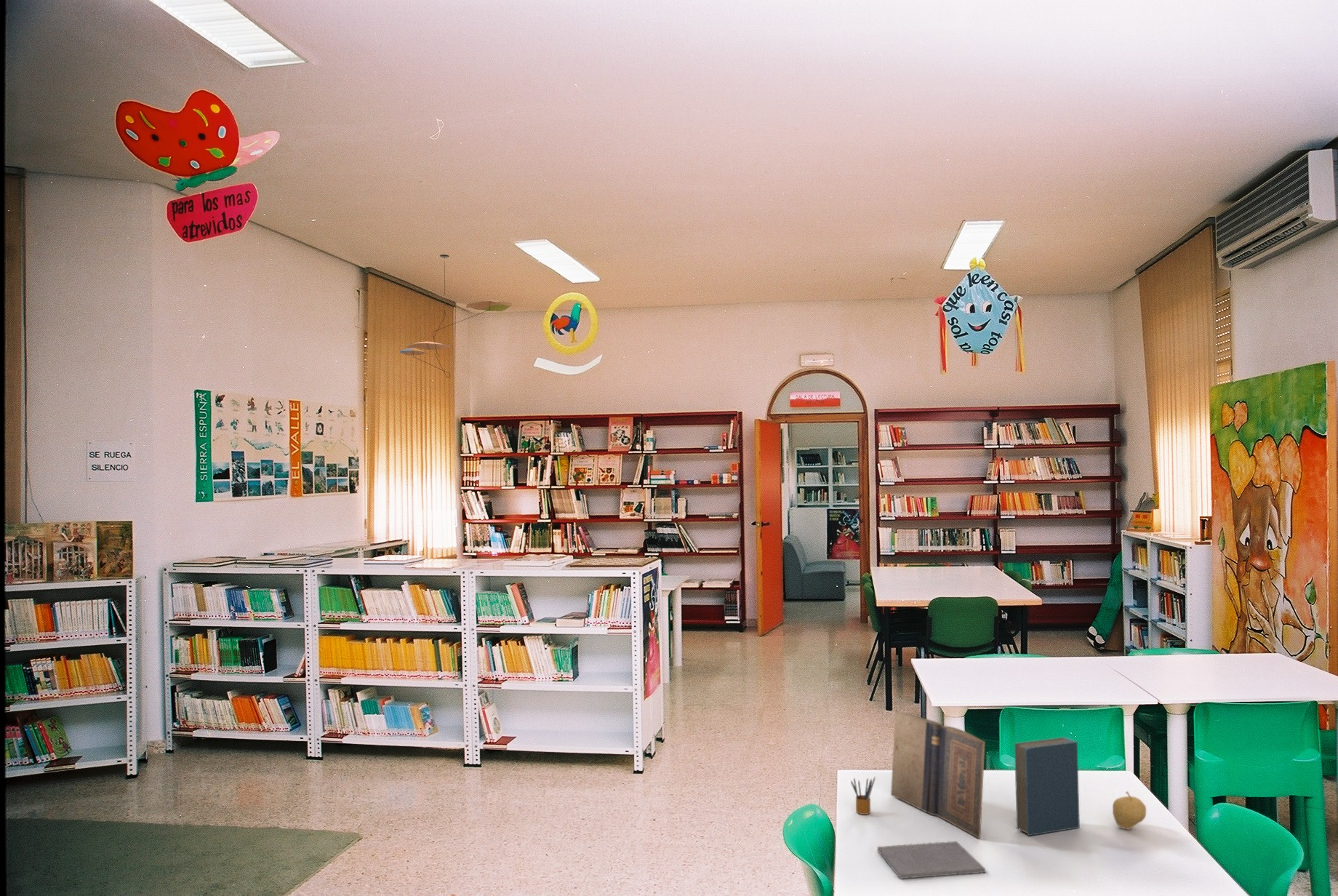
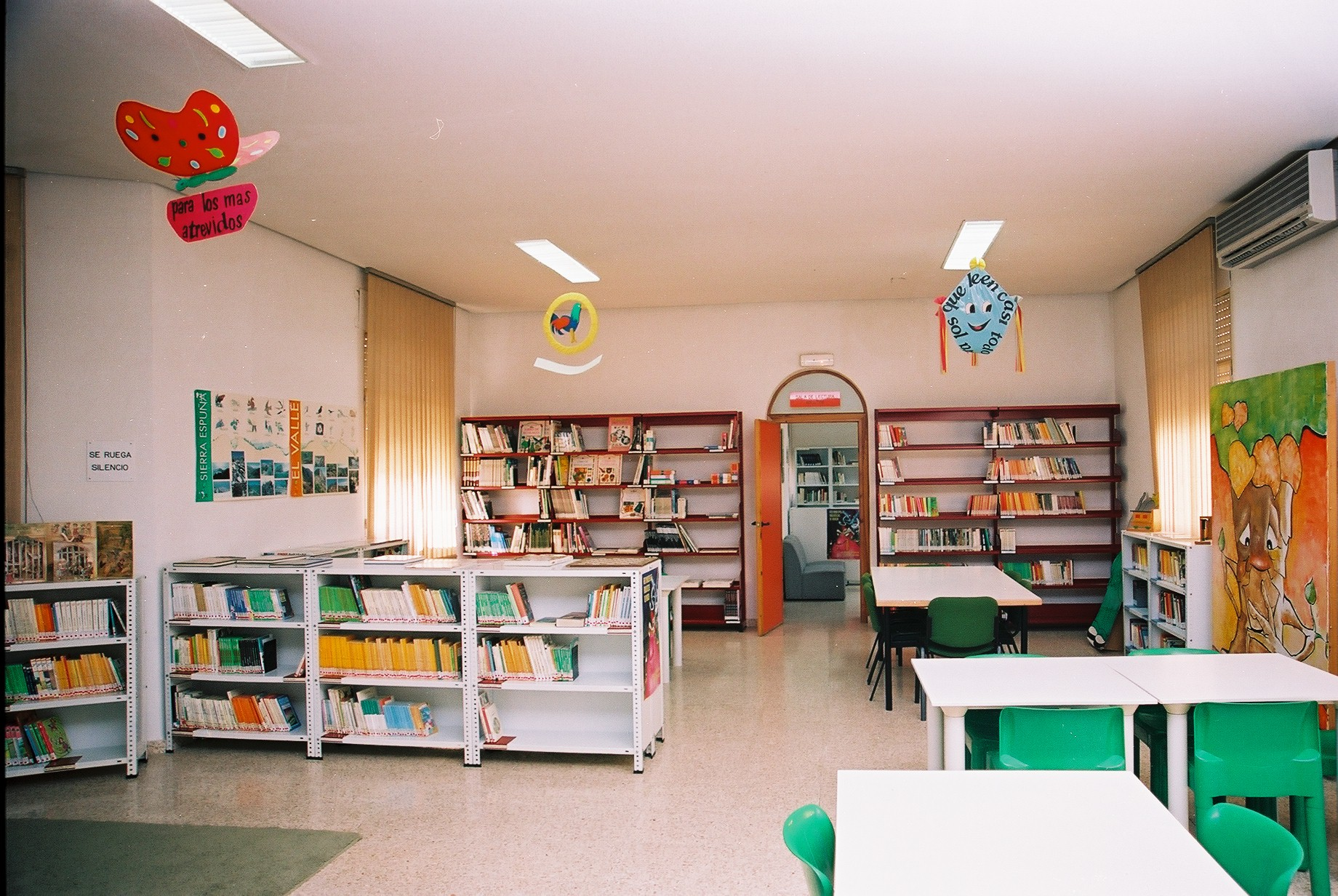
- notepad (929, 859)
- book (1046, 785)
- book (941, 769)
- pencil box (862, 795)
- fruit (1129, 808)
- ceiling mobile (458, 321)
